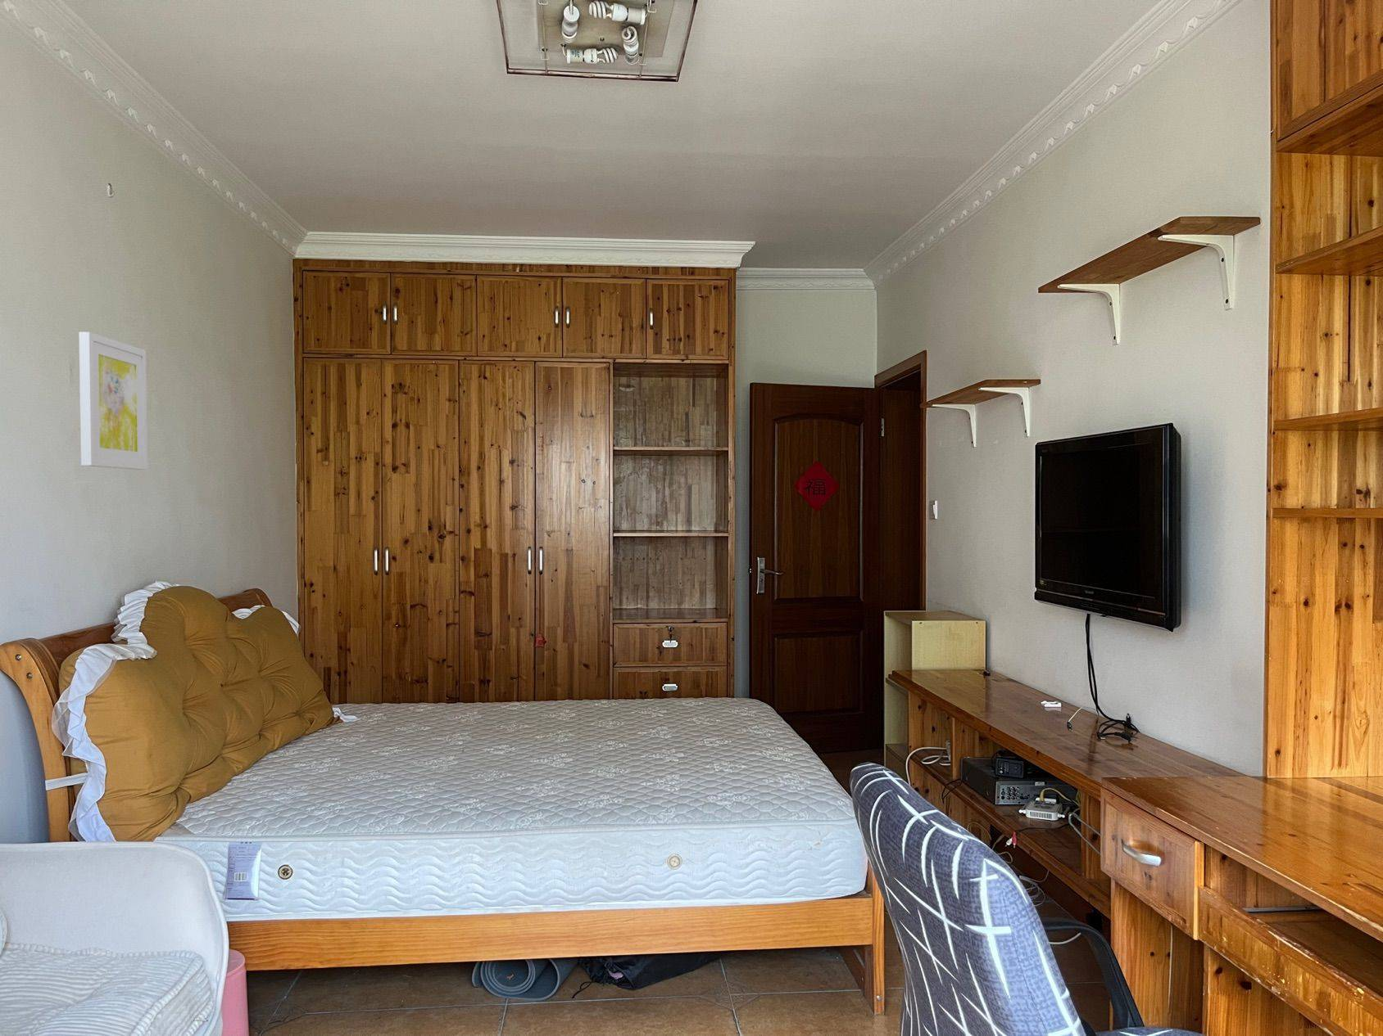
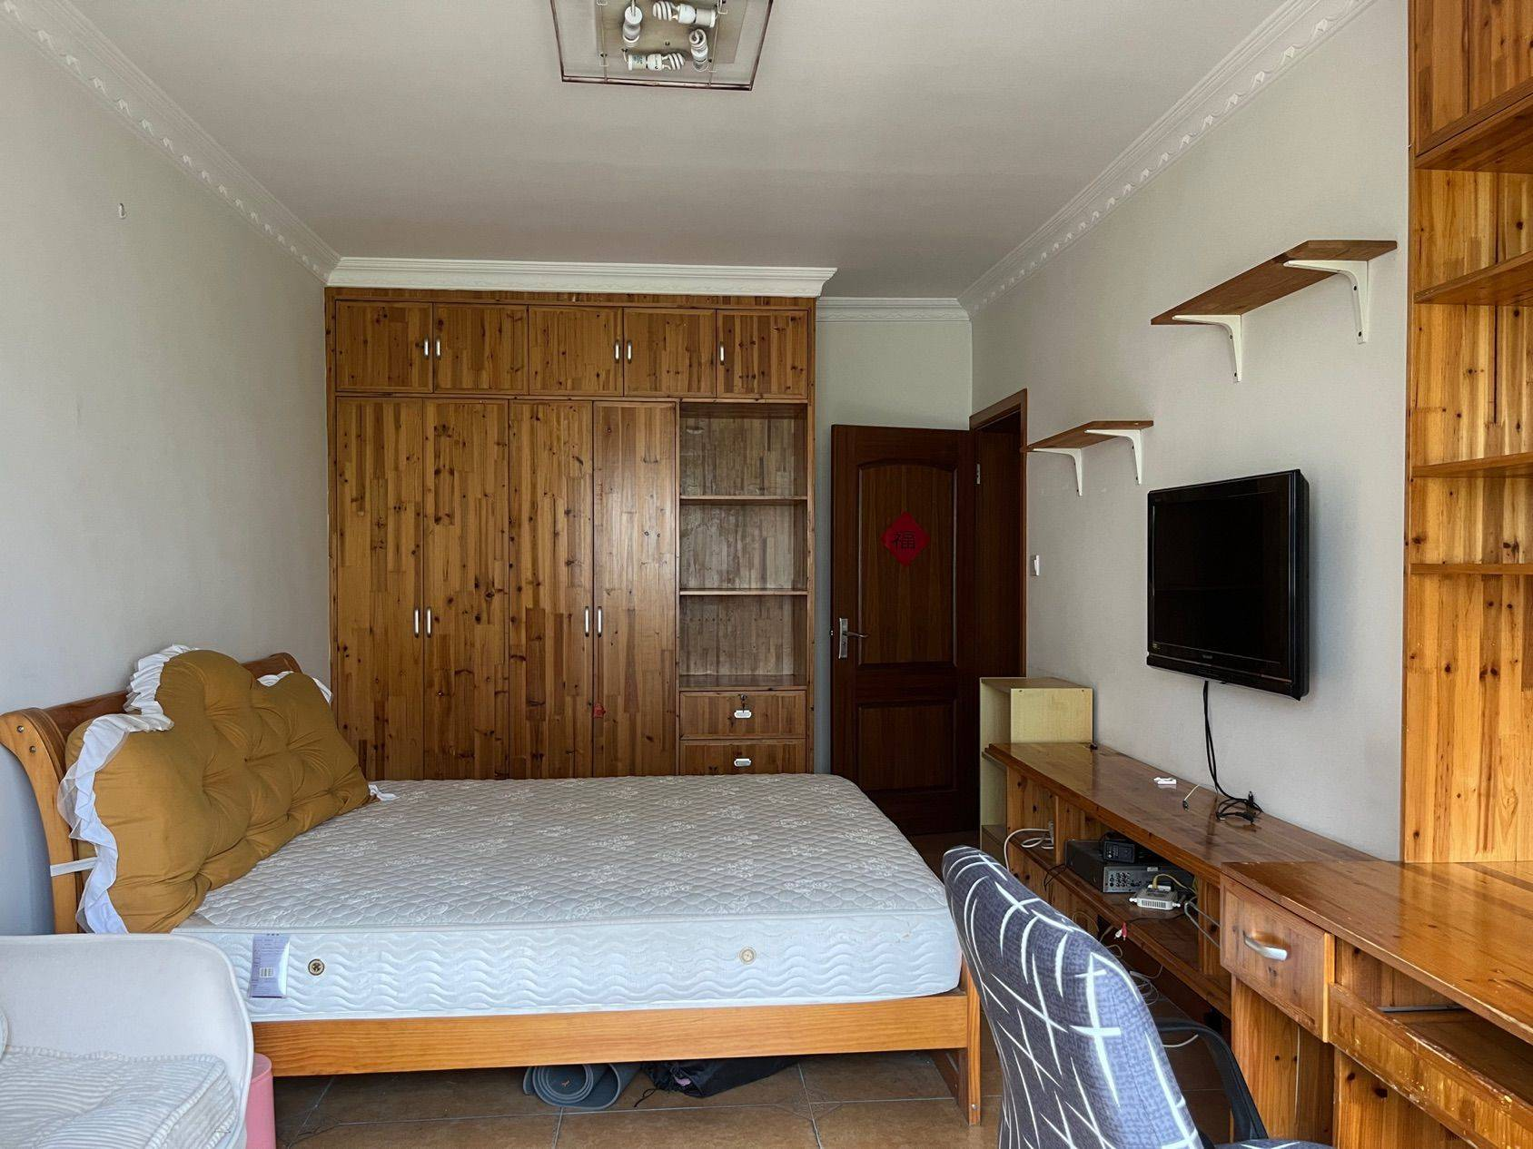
- wall art (114, 404)
